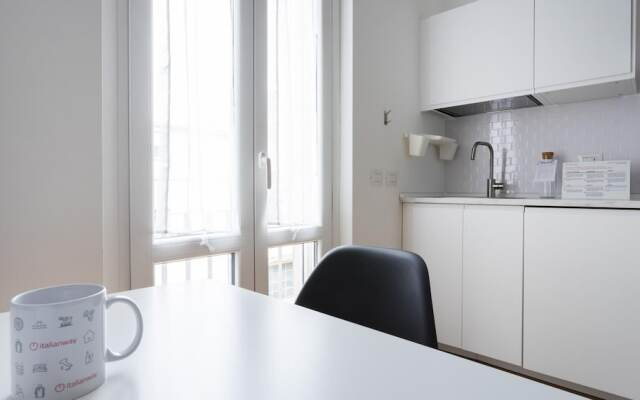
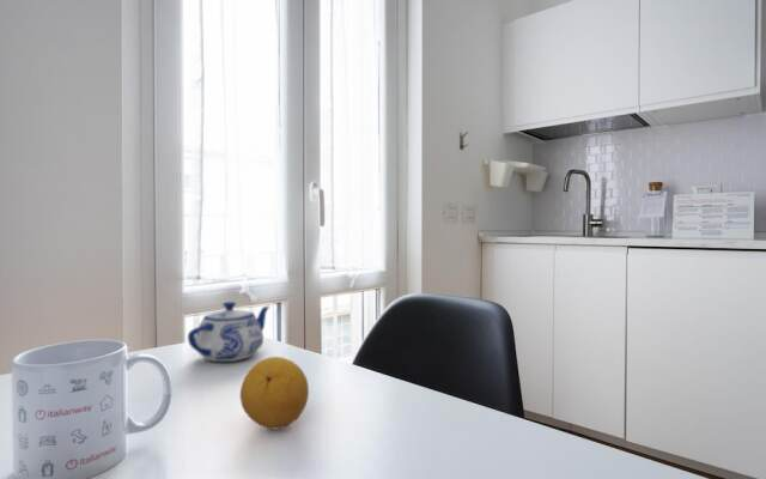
+ fruit (275, 392)
+ teapot (233, 327)
